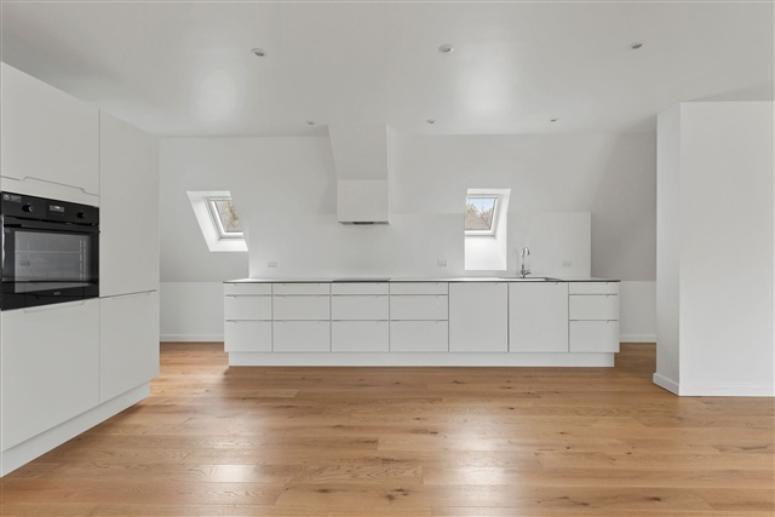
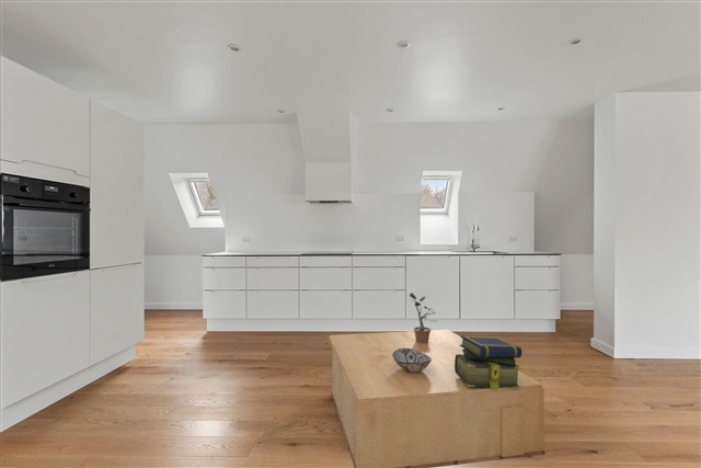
+ coffee table (416, 384)
+ stack of books (487, 358)
+ decorative bowl (412, 362)
+ potted plant (422, 316)
